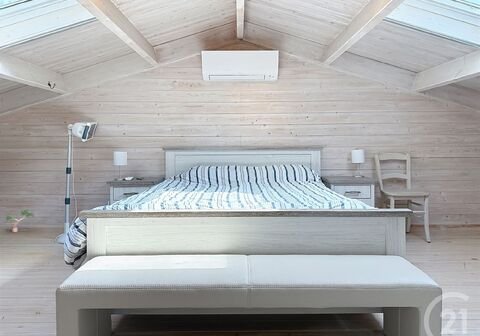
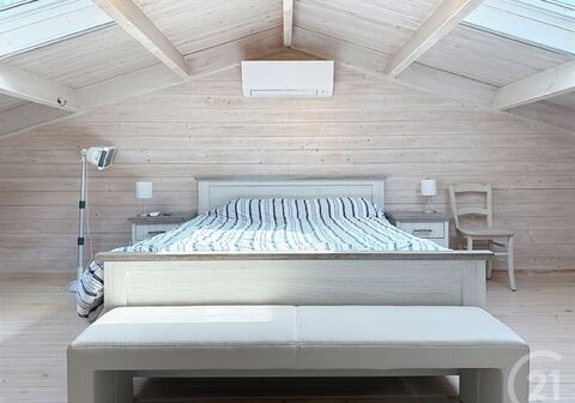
- potted plant (20, 219)
